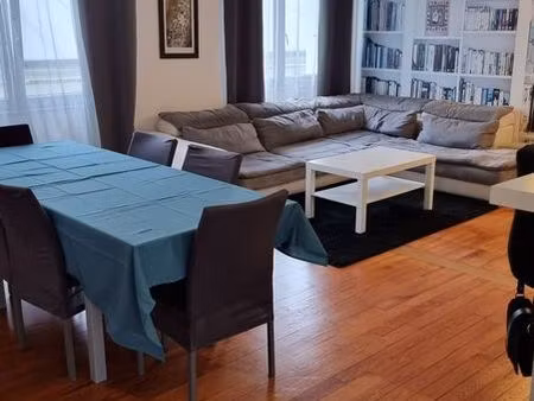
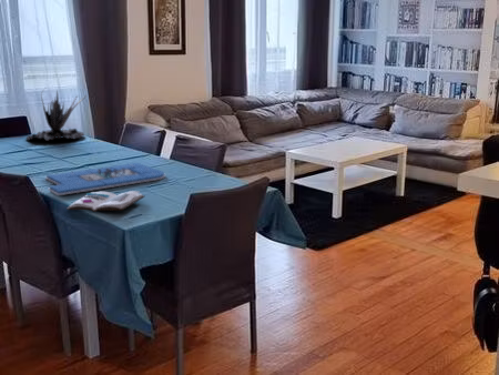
+ book (106, 200)
+ board game (102, 174)
+ plant (53, 112)
